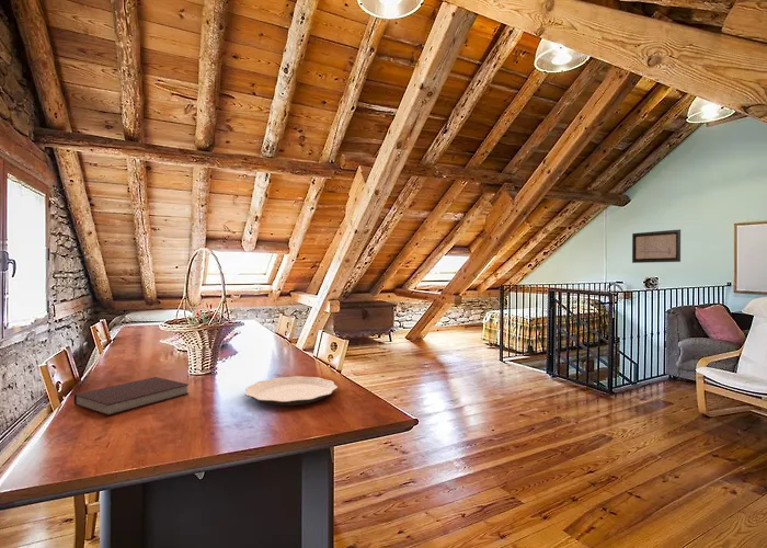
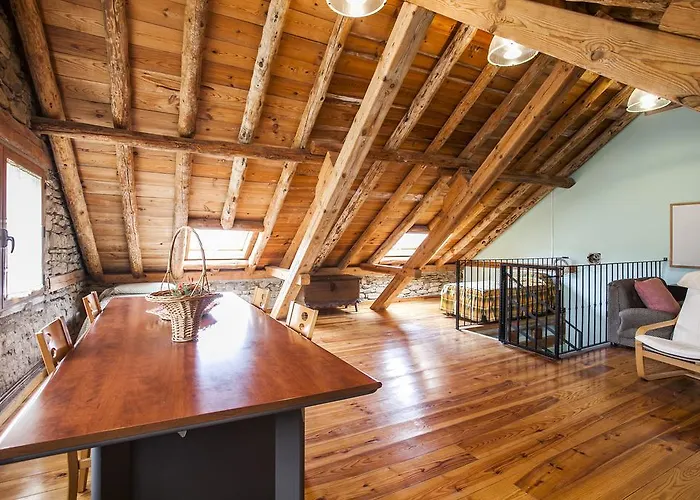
- wall art (655, 247)
- notebook (134, 393)
- plate (291, 390)
